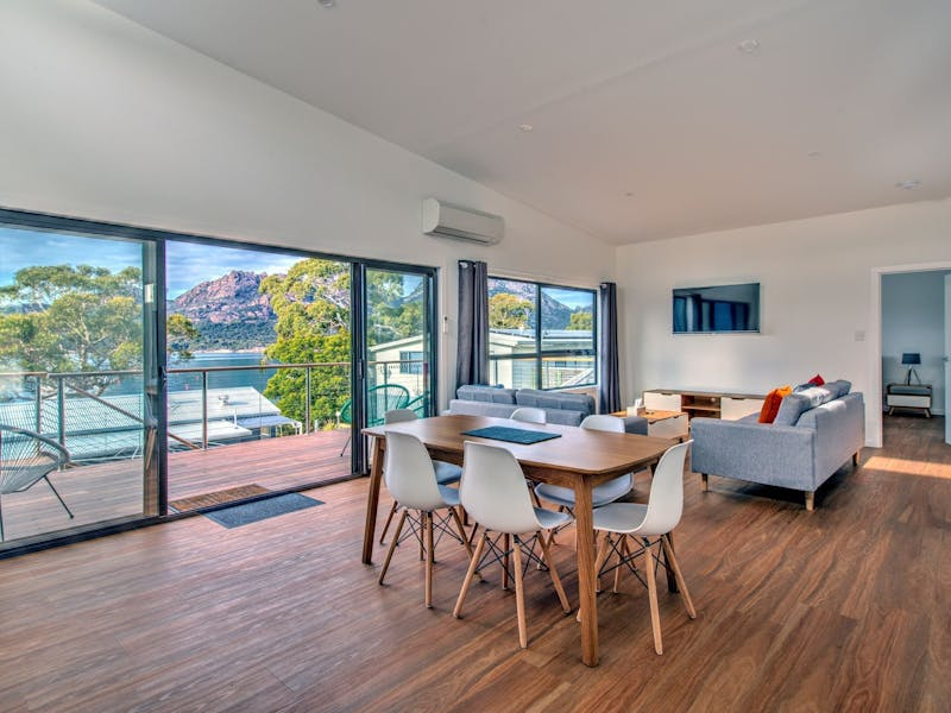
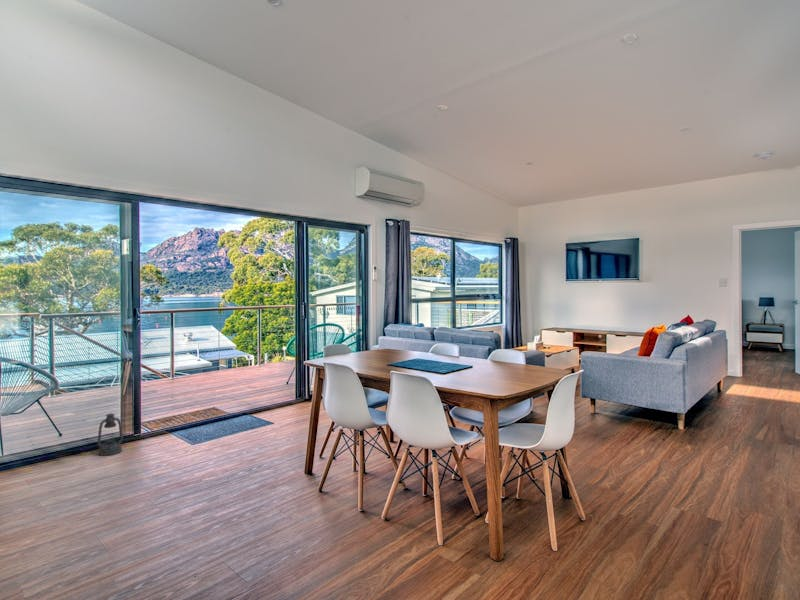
+ lantern (110, 427)
